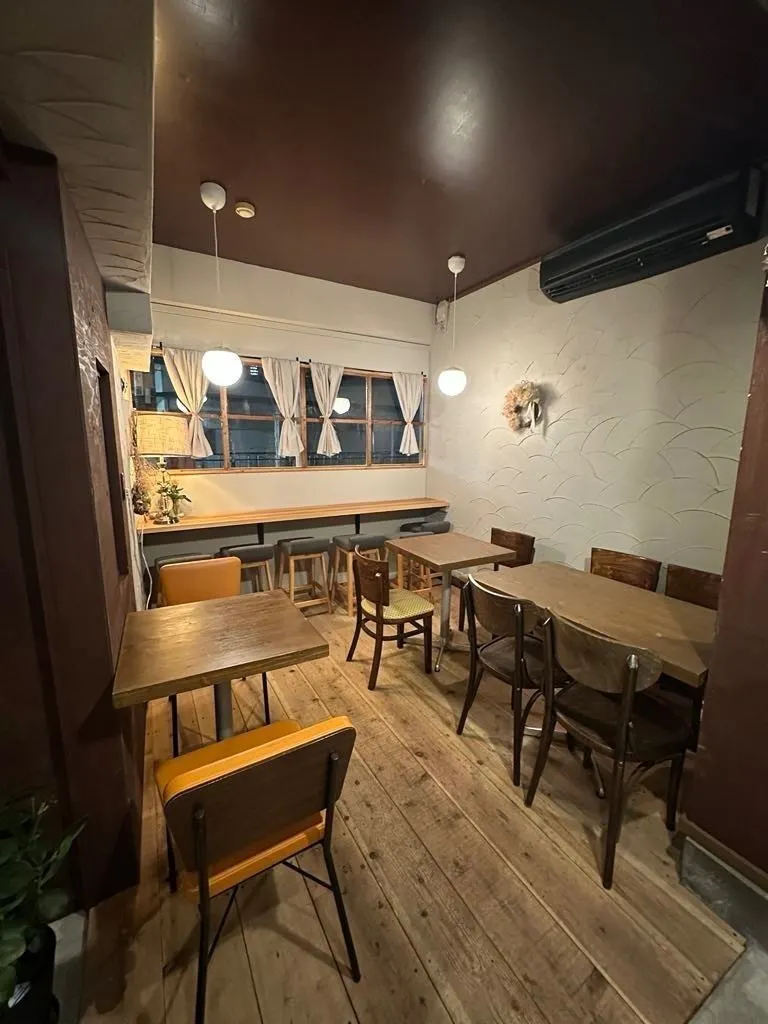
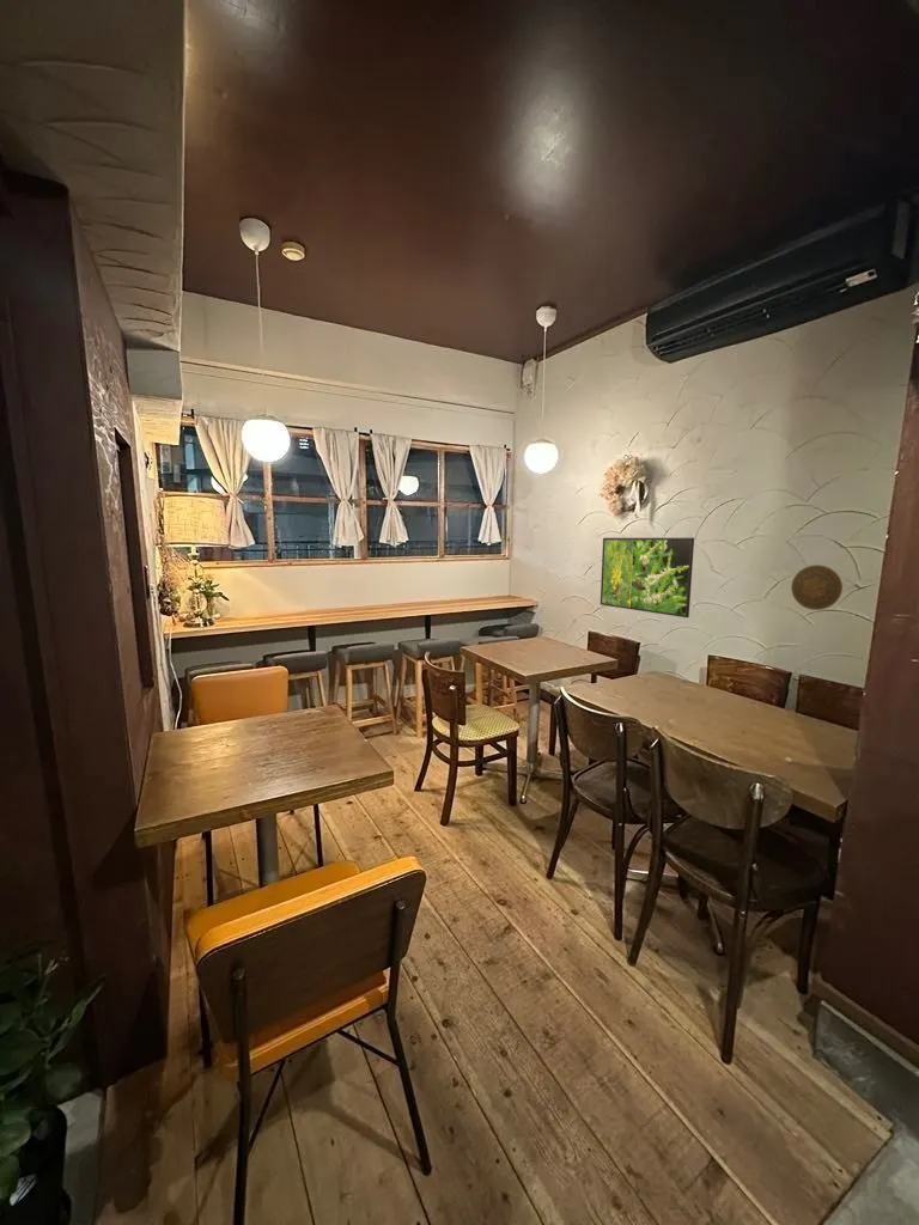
+ decorative plate (815, 587)
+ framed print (643, 574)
